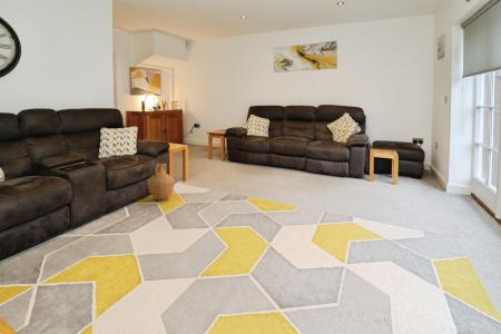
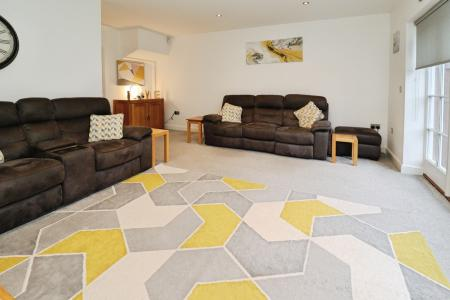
- vase (160, 181)
